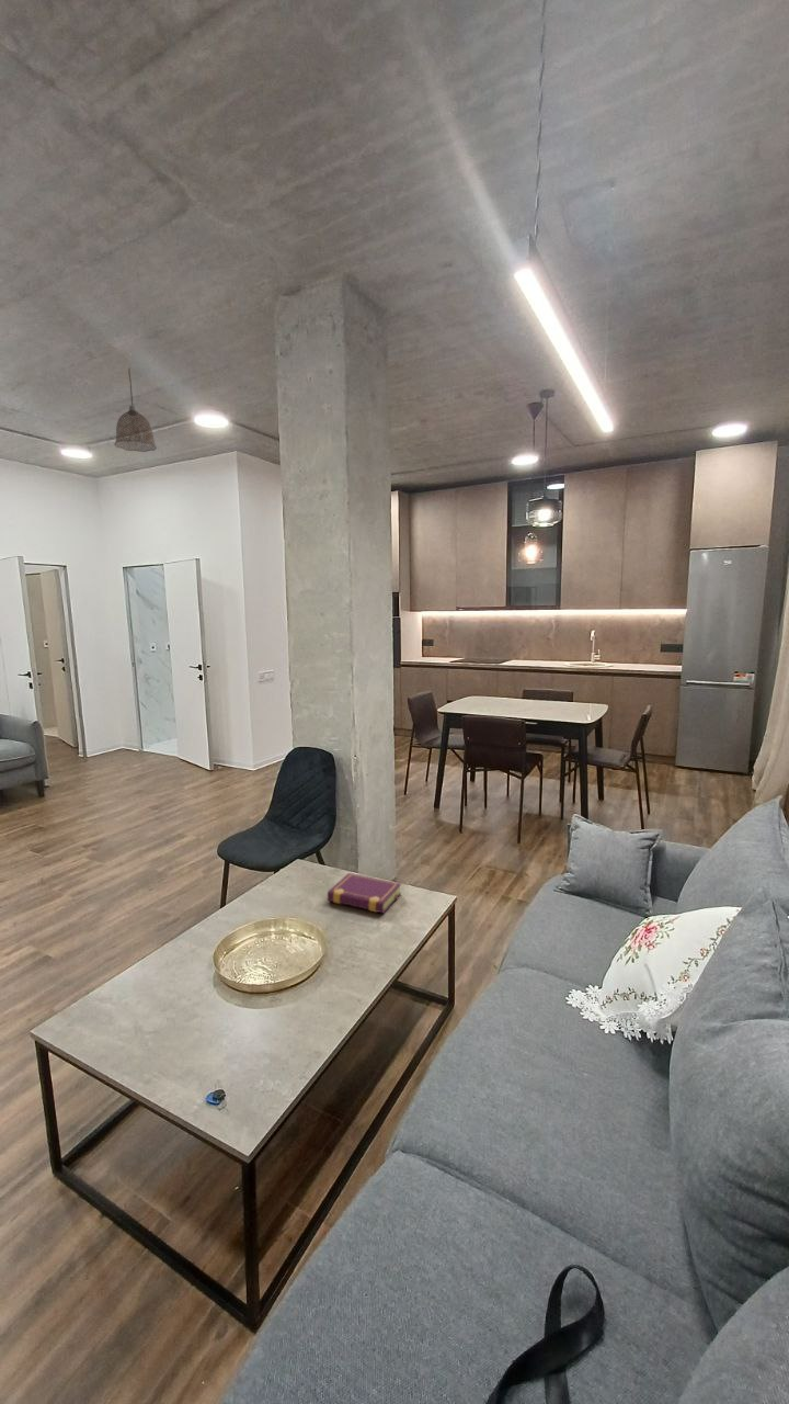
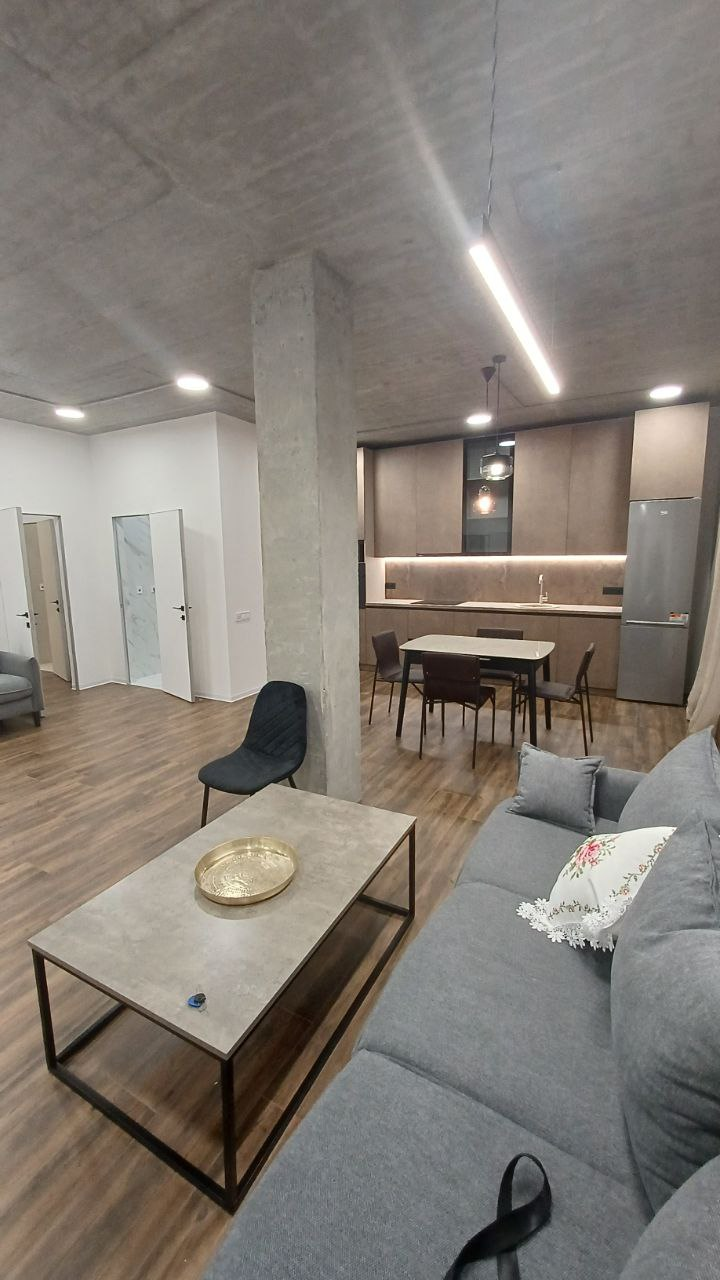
- book (365, 893)
- pendant lamp (132, 407)
